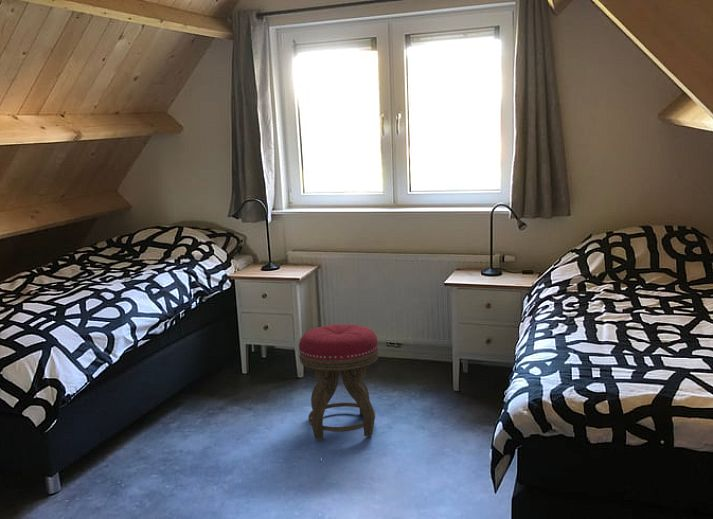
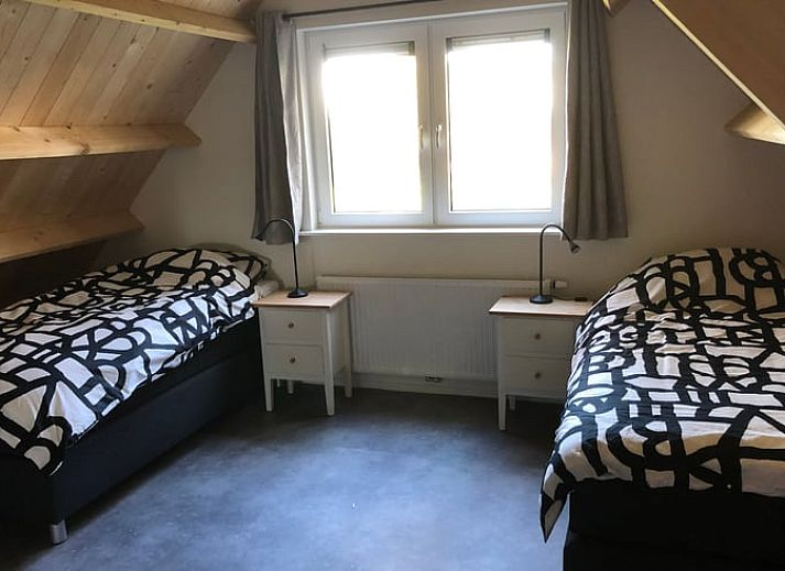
- stool (342, 378)
